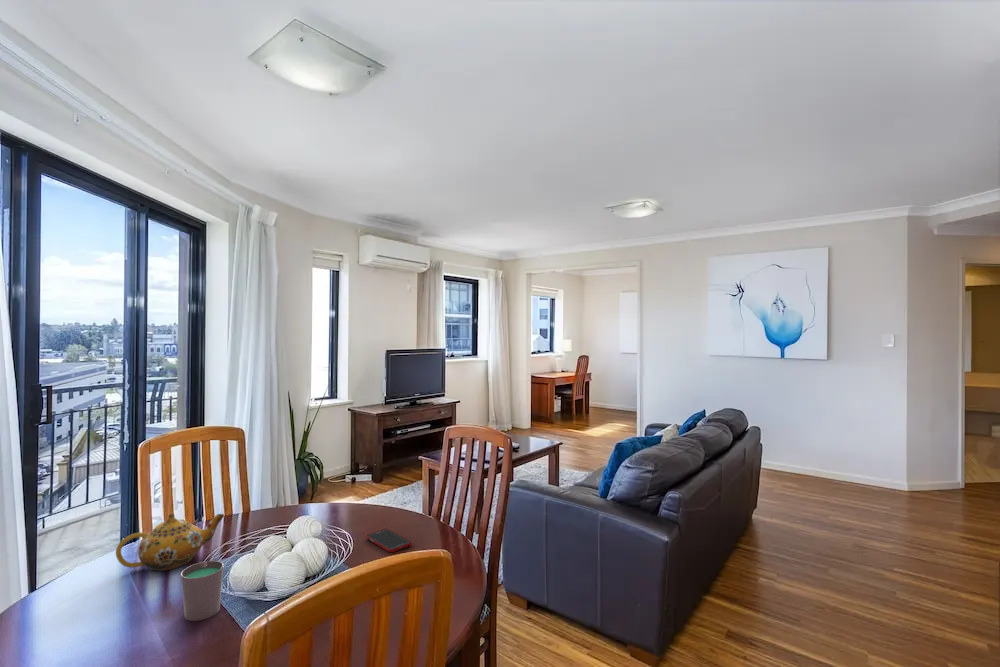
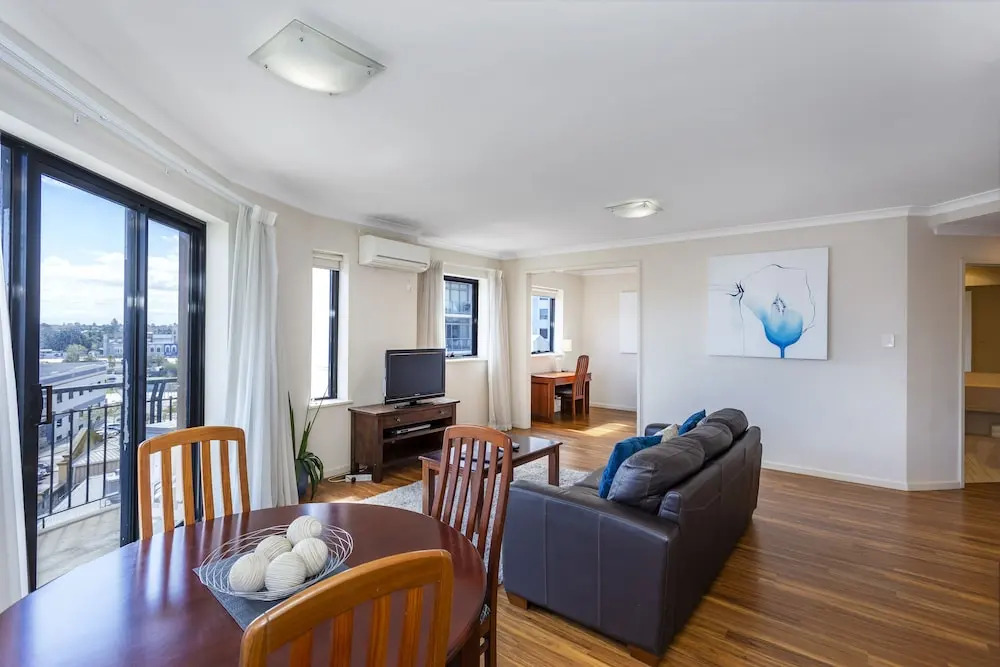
- cell phone (388, 540)
- cup (202, 591)
- teapot (172, 538)
